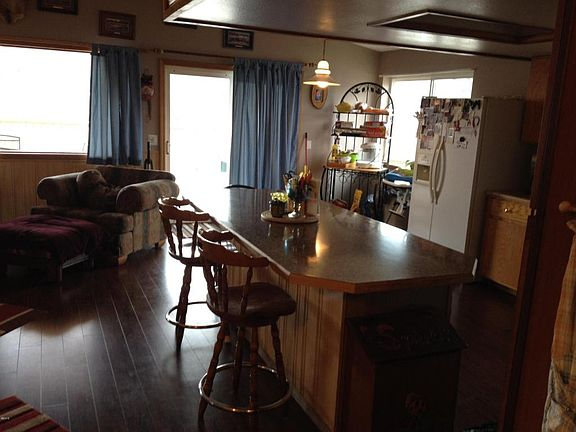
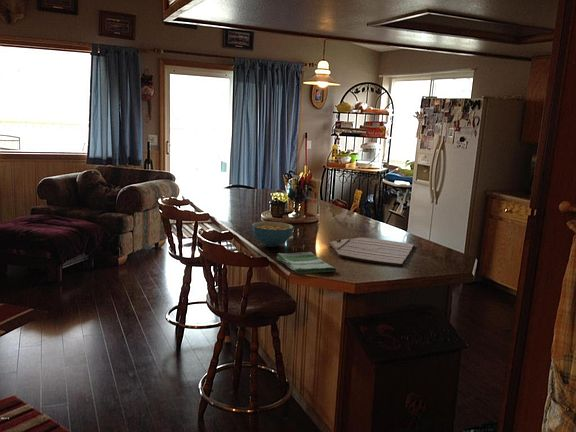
+ cutting board (367, 247)
+ cereal bowl (272, 235)
+ dish towel (304, 262)
